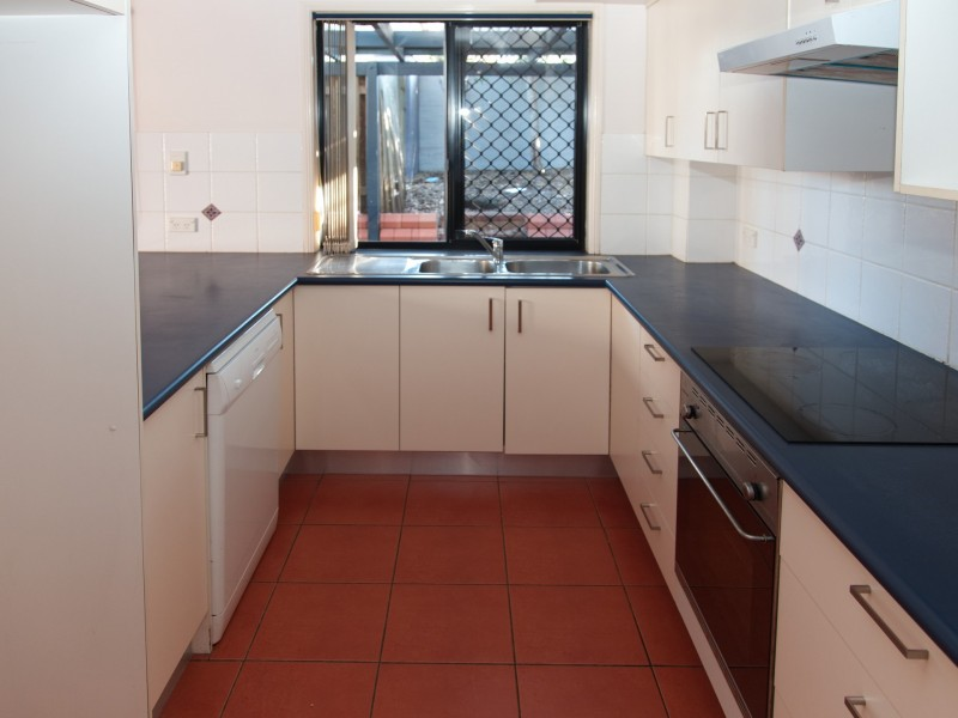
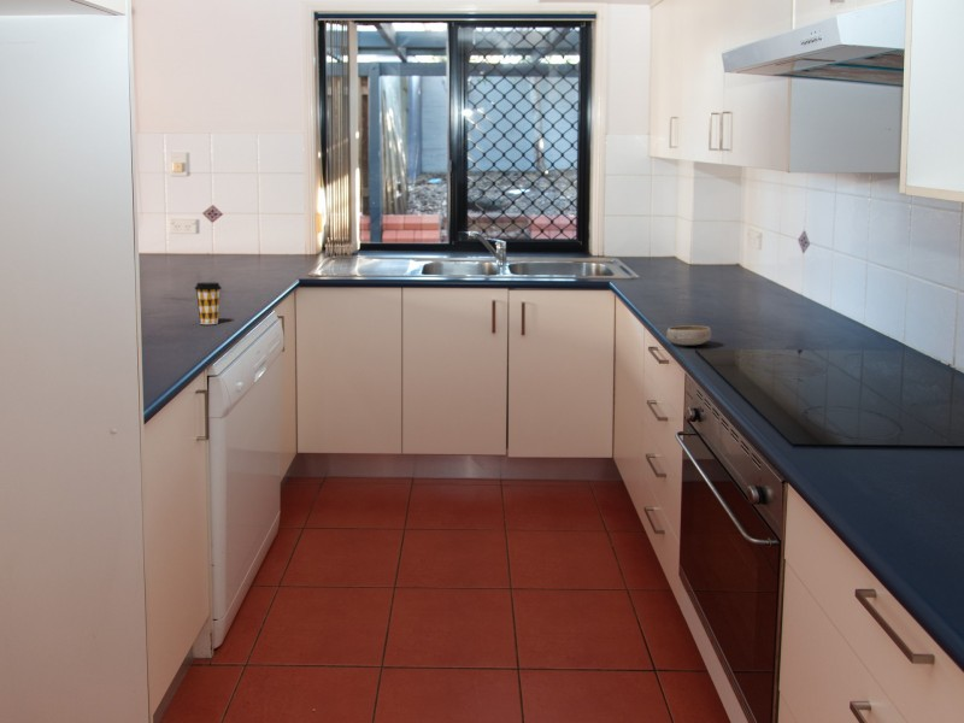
+ bowl (688, 335)
+ coffee cup (208, 302)
